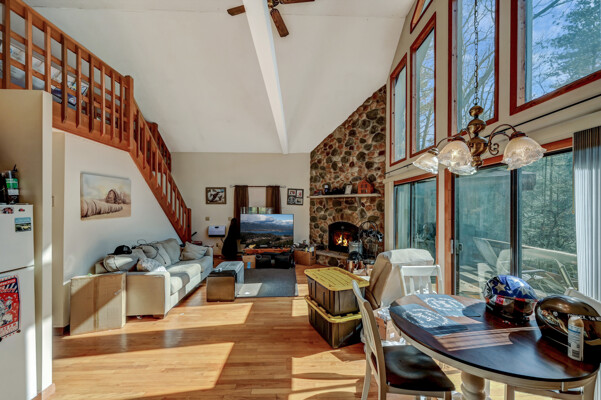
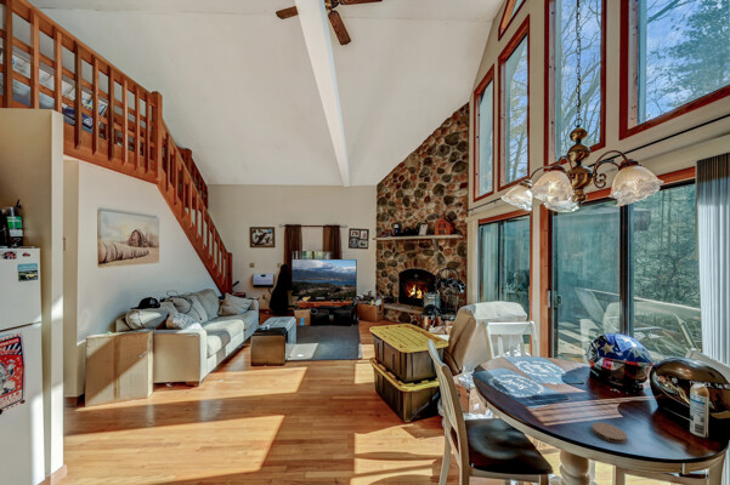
+ coaster (609, 432)
